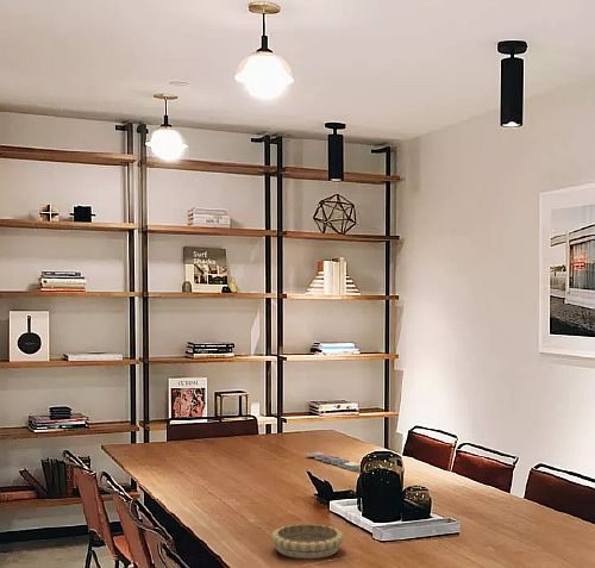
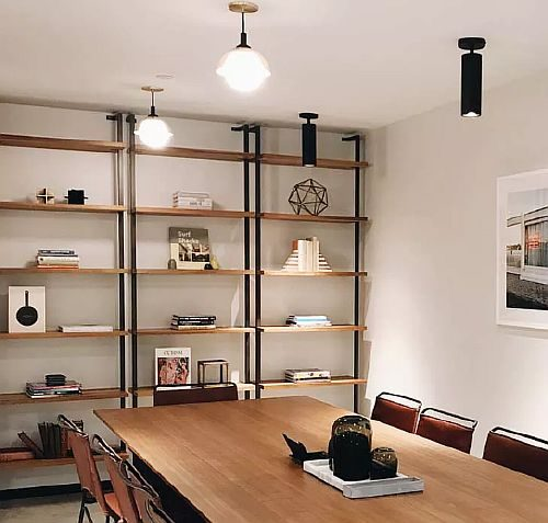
- decorative bowl (307, 541)
- book (344, 463)
